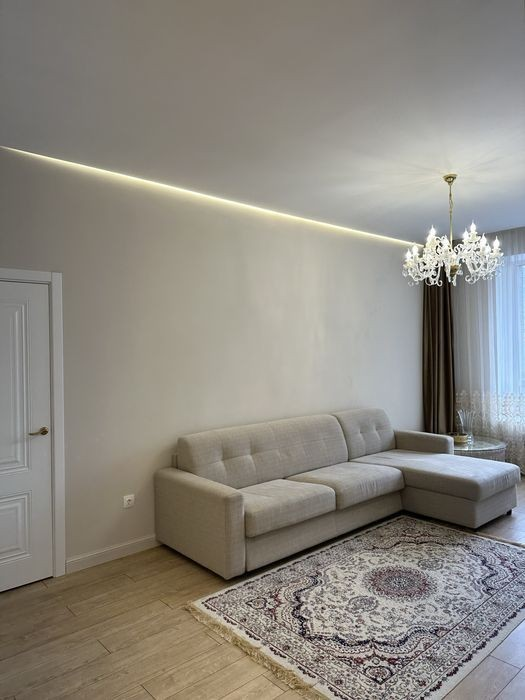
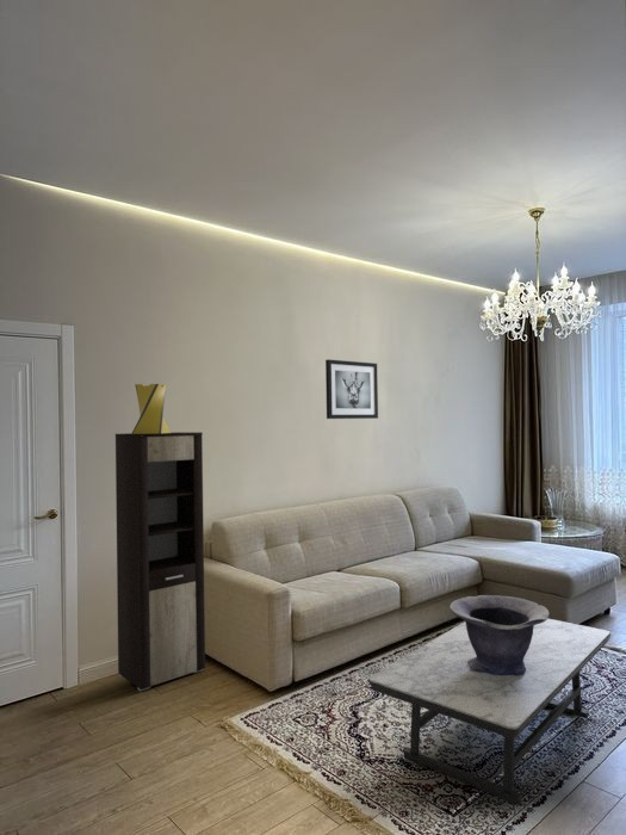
+ cabinet (161, 552)
+ coffee table (500, 694)
+ vase (150, 408)
+ wall art (352, 390)
+ decorative bowl (498, 633)
